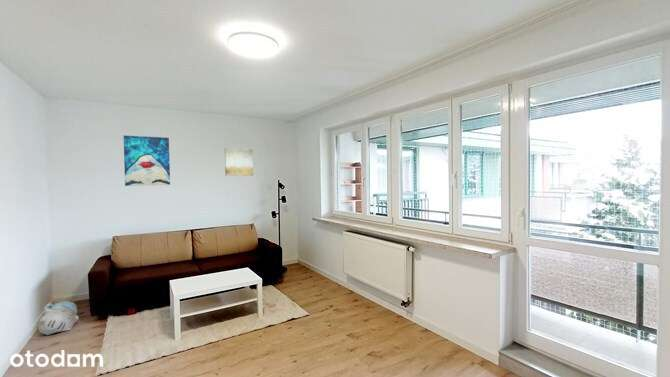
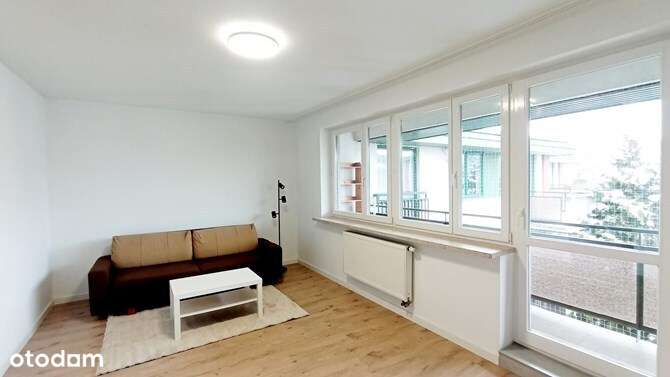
- plush toy (60, 315)
- wall art (239, 162)
- wall art (147, 161)
